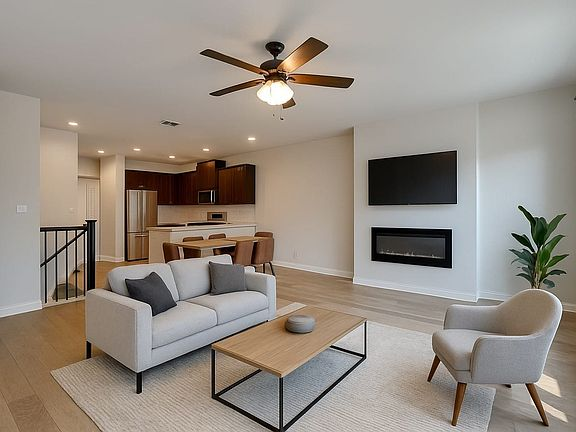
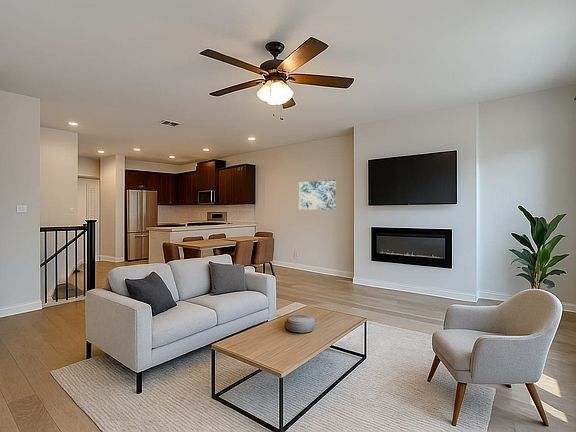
+ wall art (316, 195)
